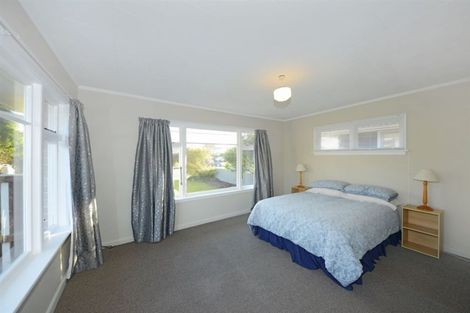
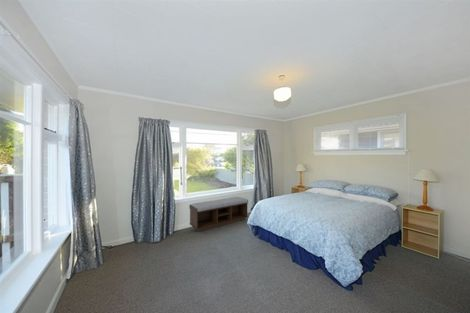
+ bench (220, 211)
